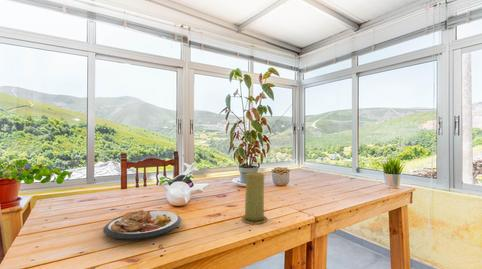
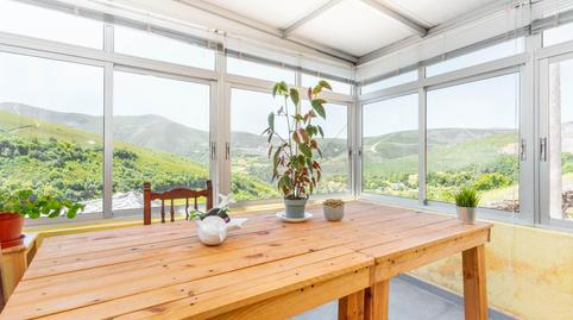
- plate (144, 221)
- candle (254, 195)
